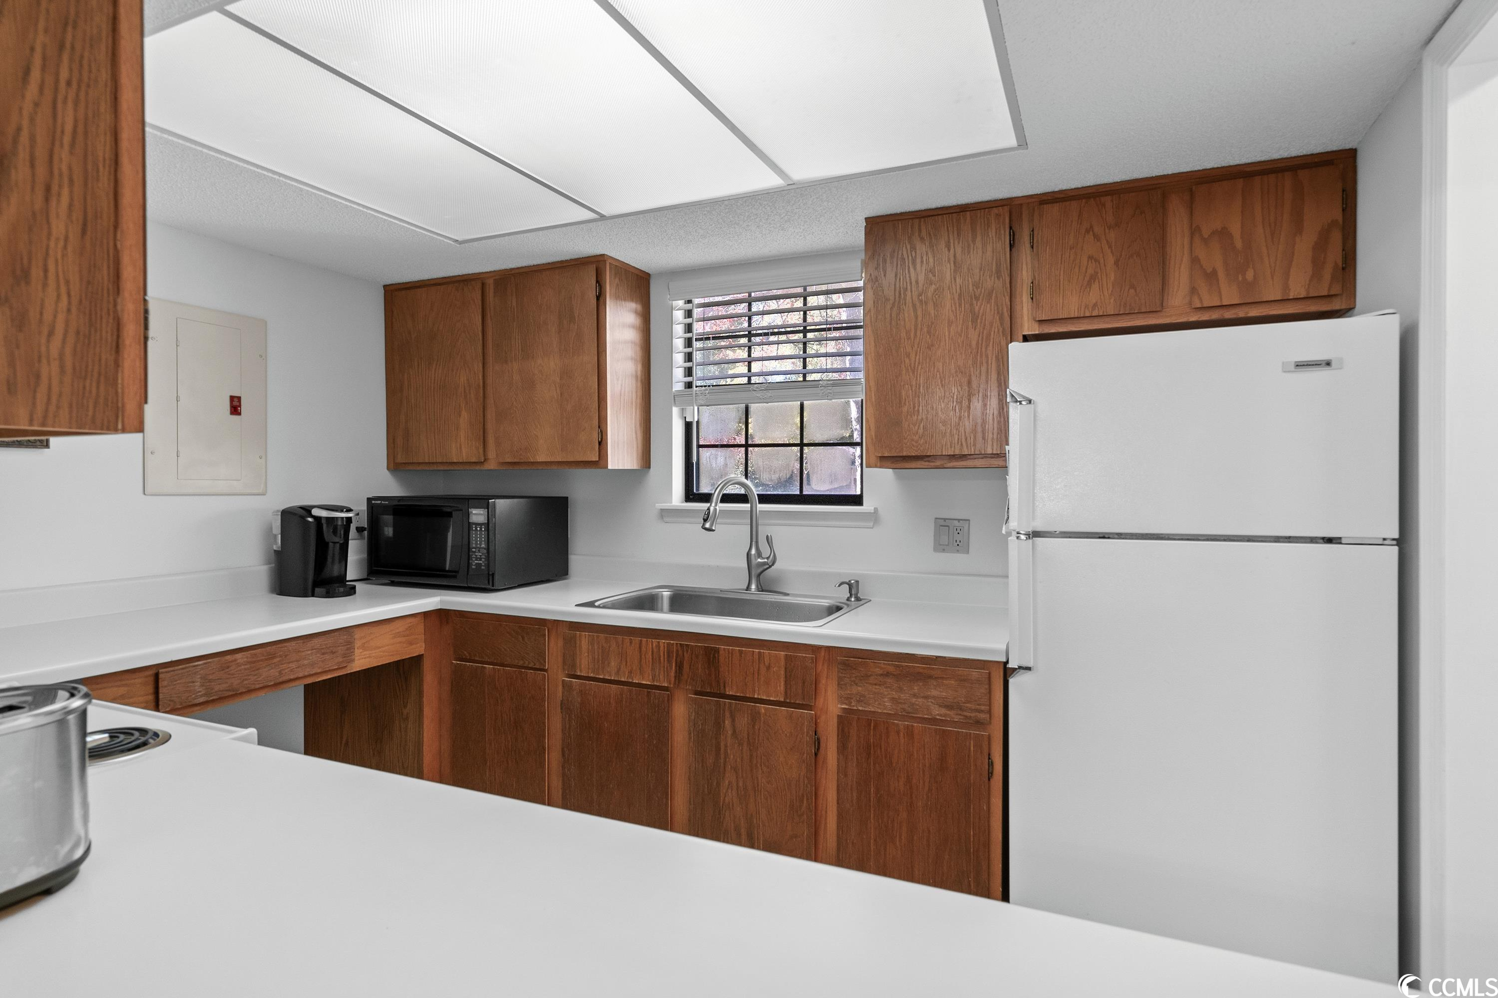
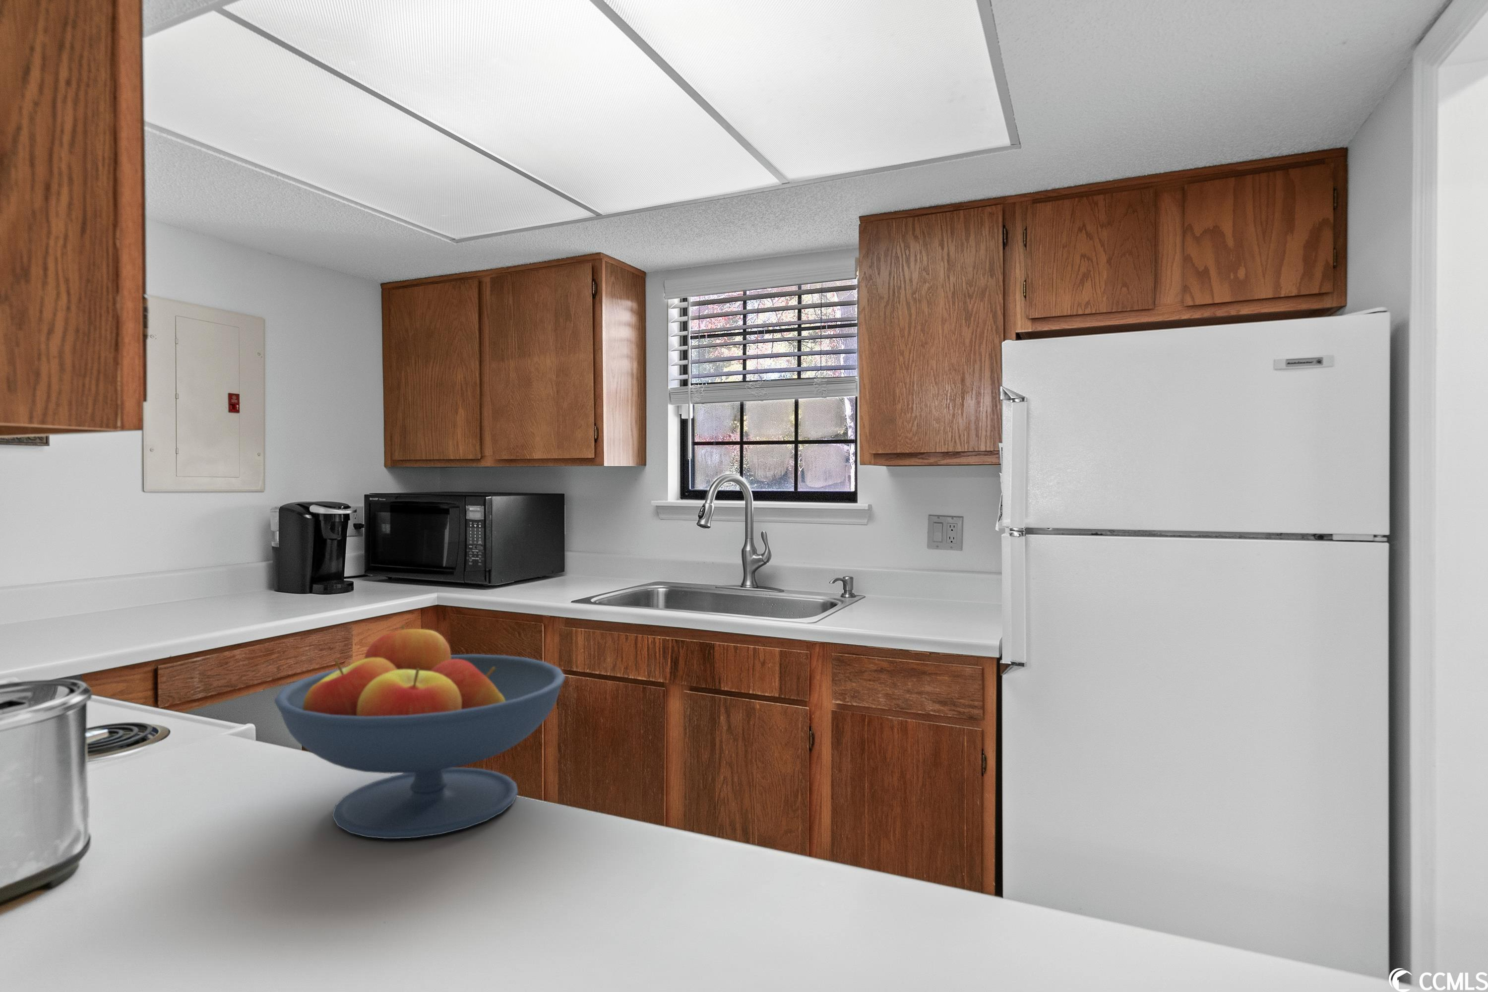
+ fruit bowl (428, 721)
